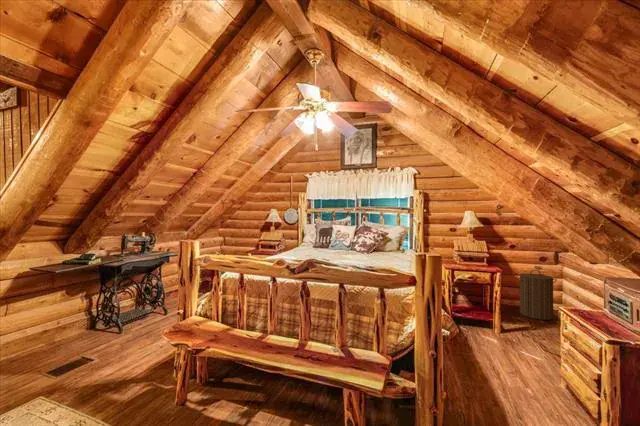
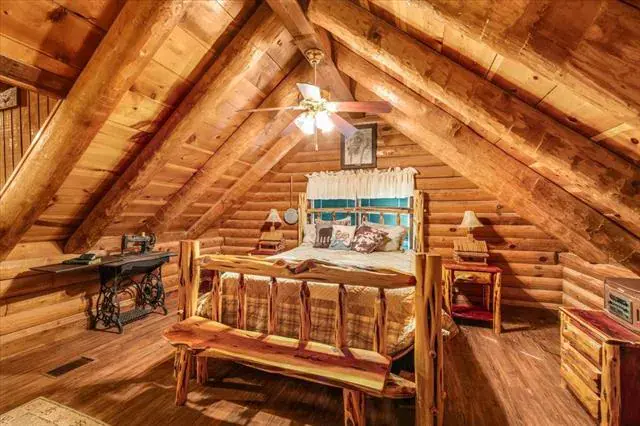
- laundry hamper (536, 292)
